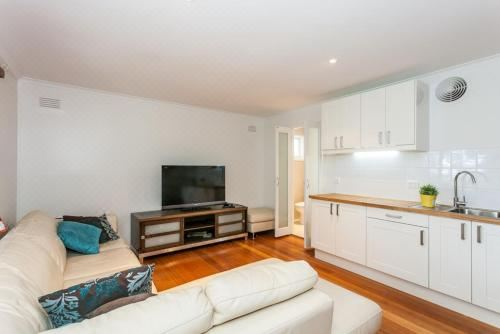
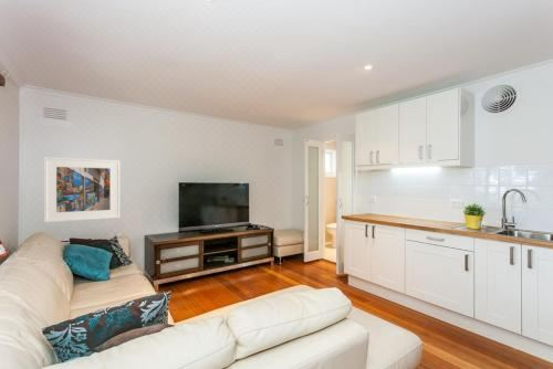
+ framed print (84, 189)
